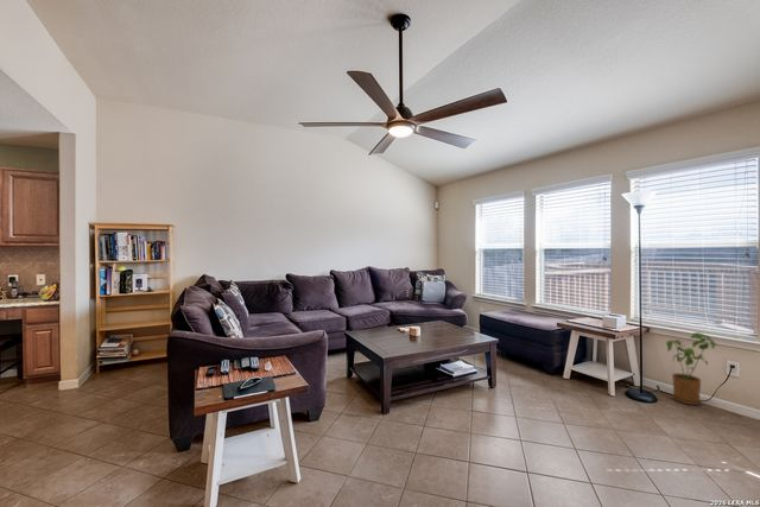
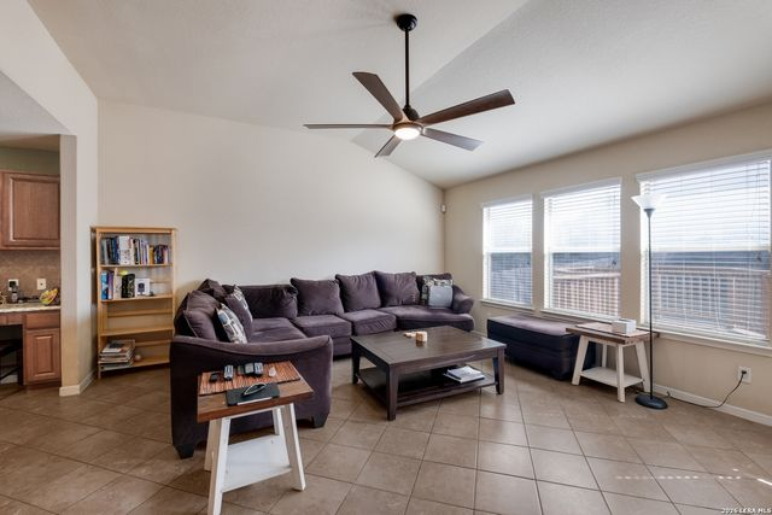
- house plant (686, 366)
